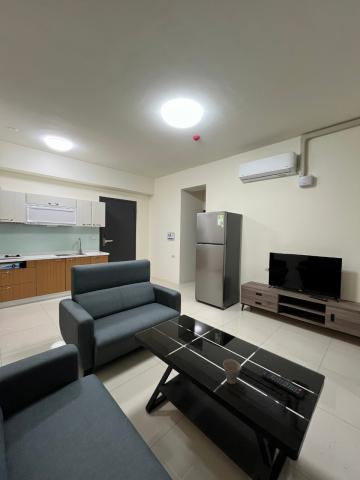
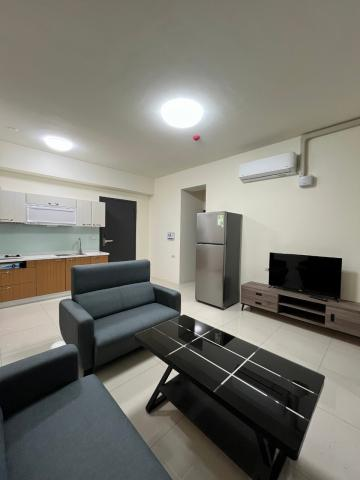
- remote control (281, 383)
- cup (231, 373)
